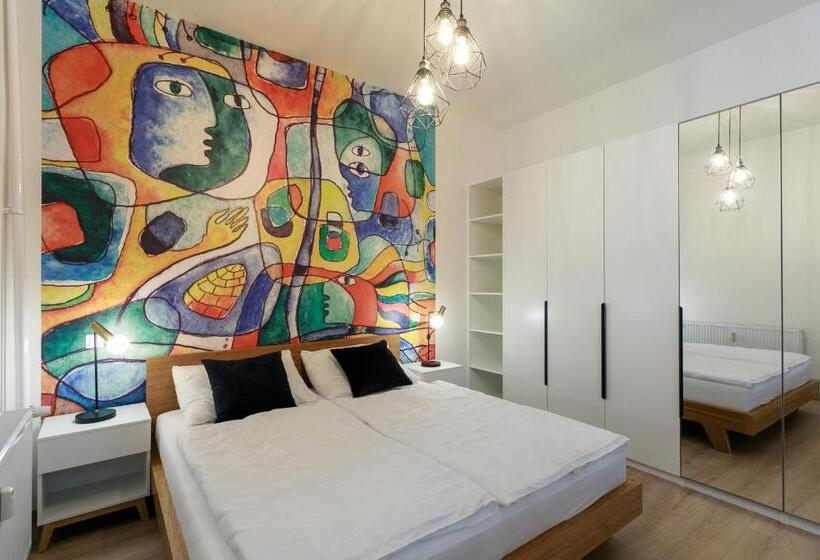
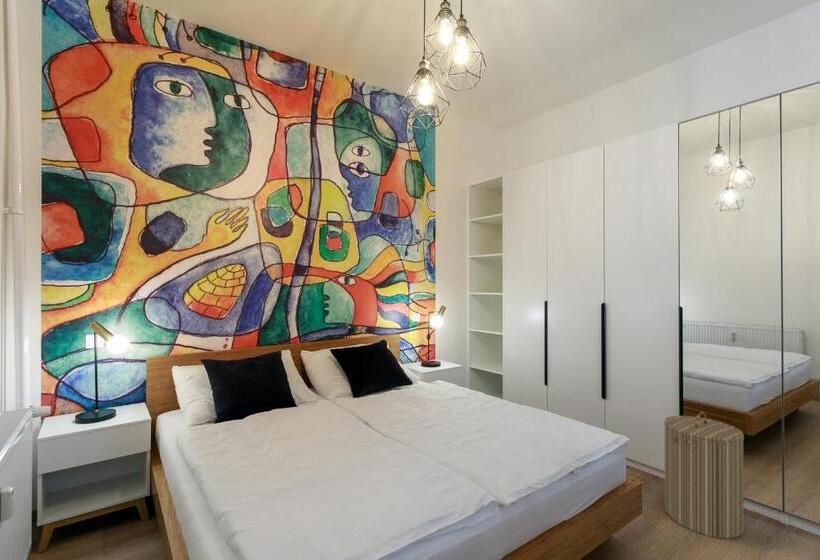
+ laundry hamper (702, 465)
